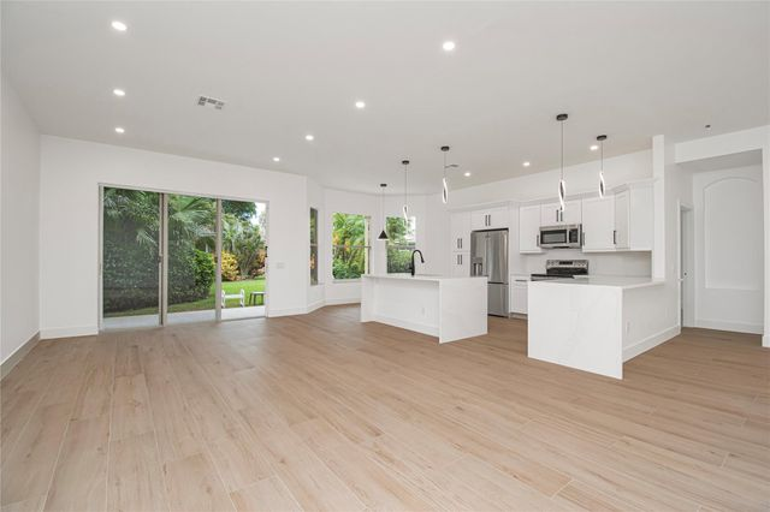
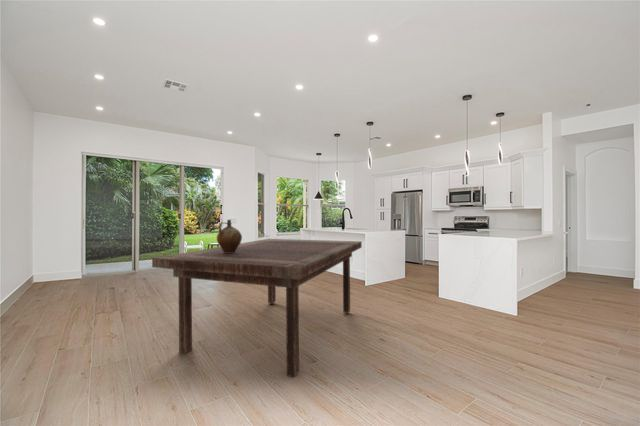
+ dining table (278, 286)
+ ceramic jug (229, 235)
